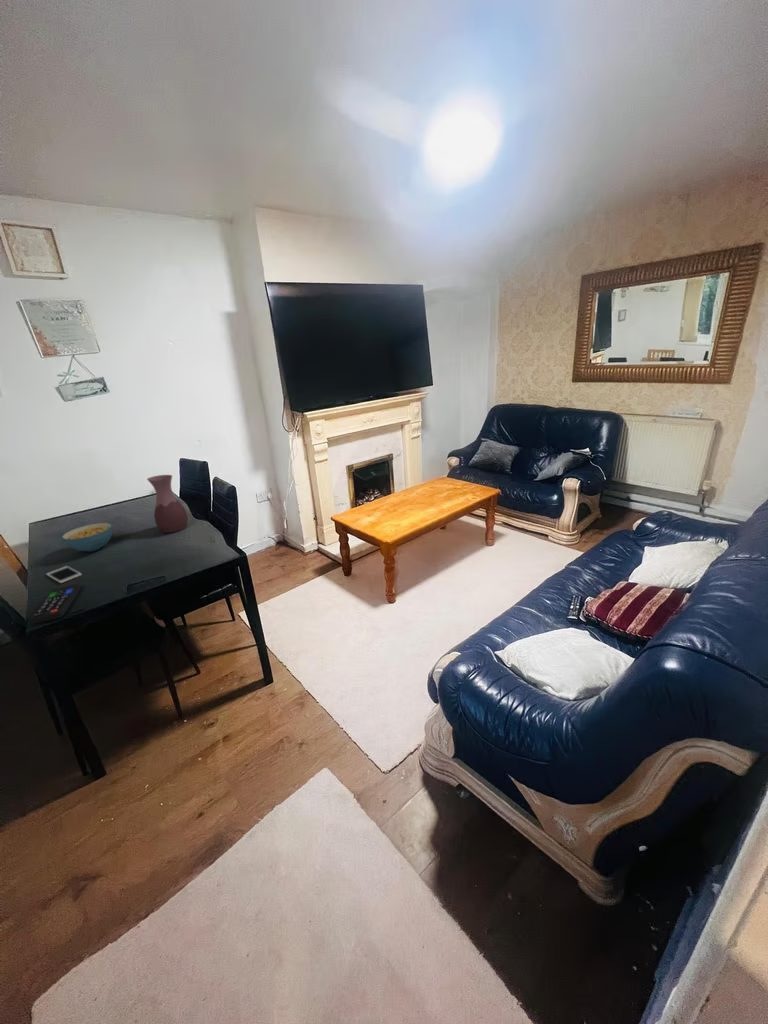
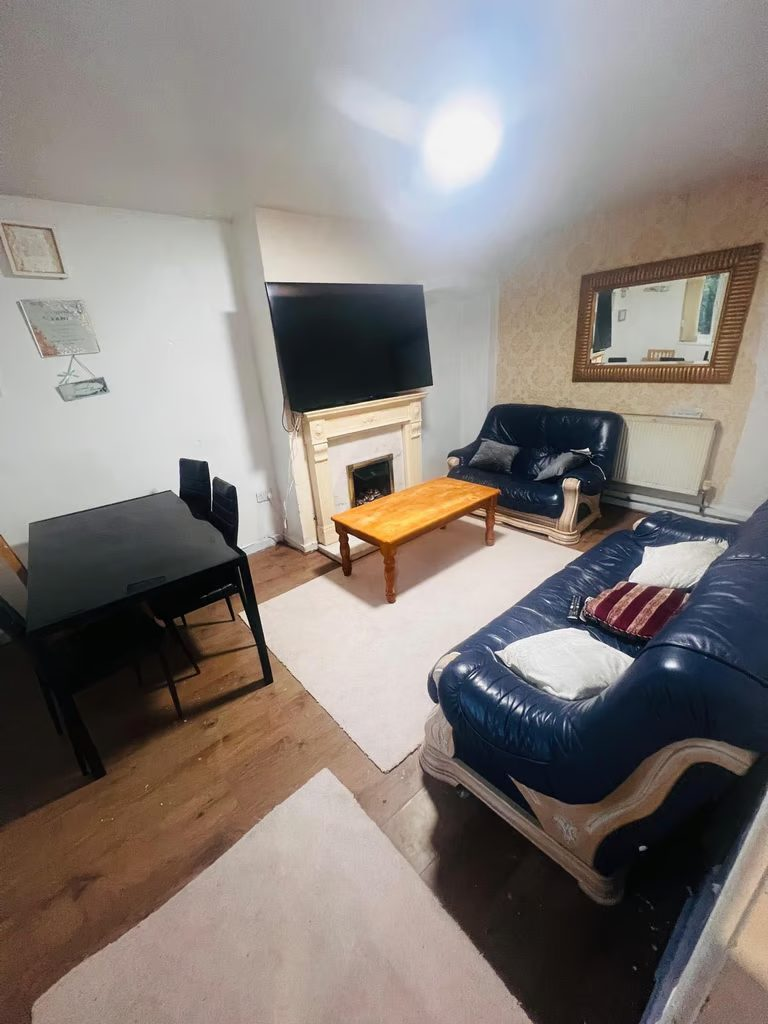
- cereal bowl (90, 539)
- remote control (57, 602)
- vase (167, 503)
- cell phone (64, 574)
